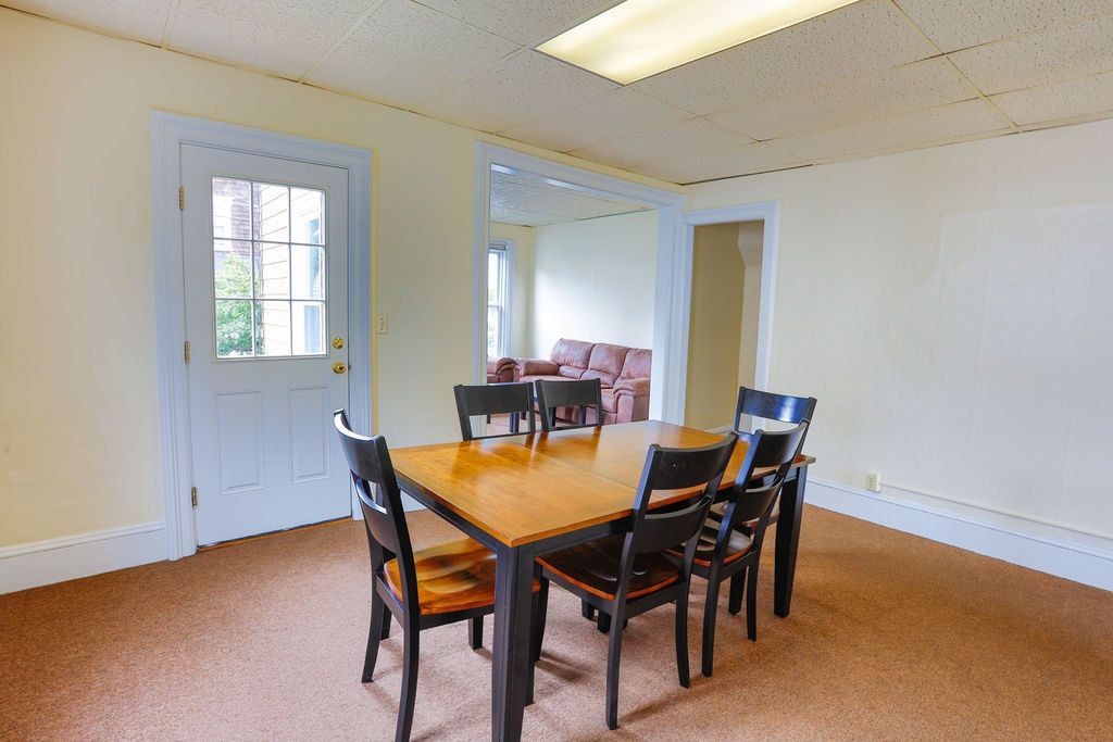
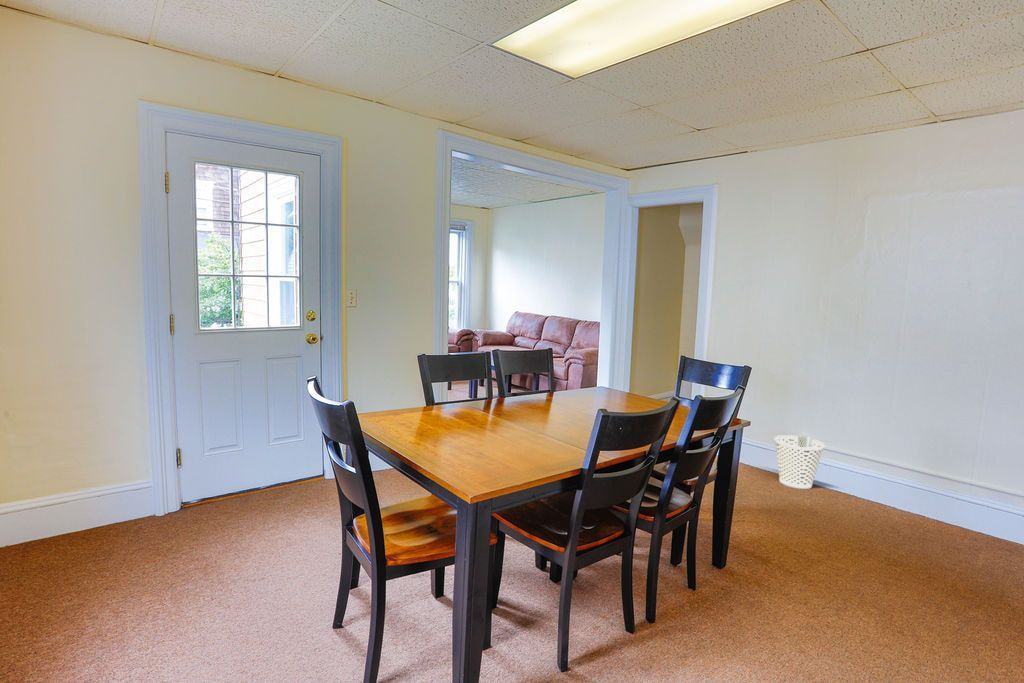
+ wastebasket (797, 462)
